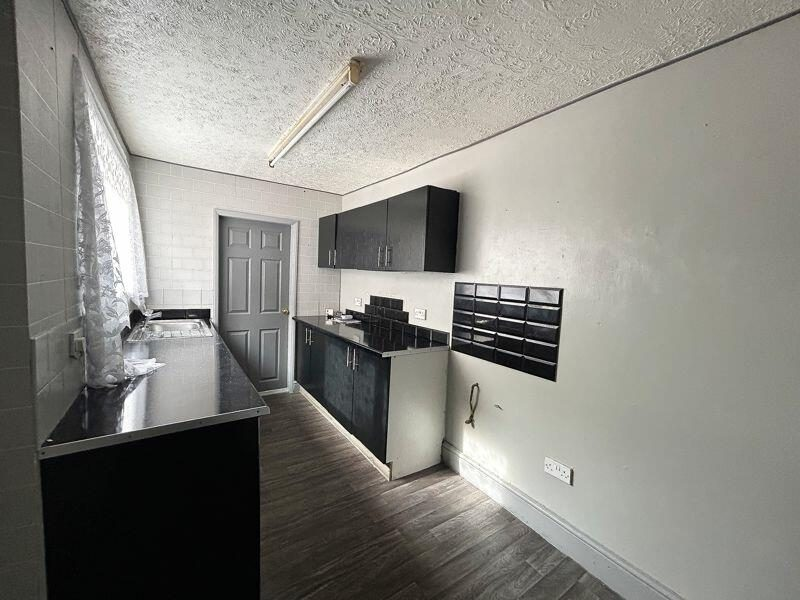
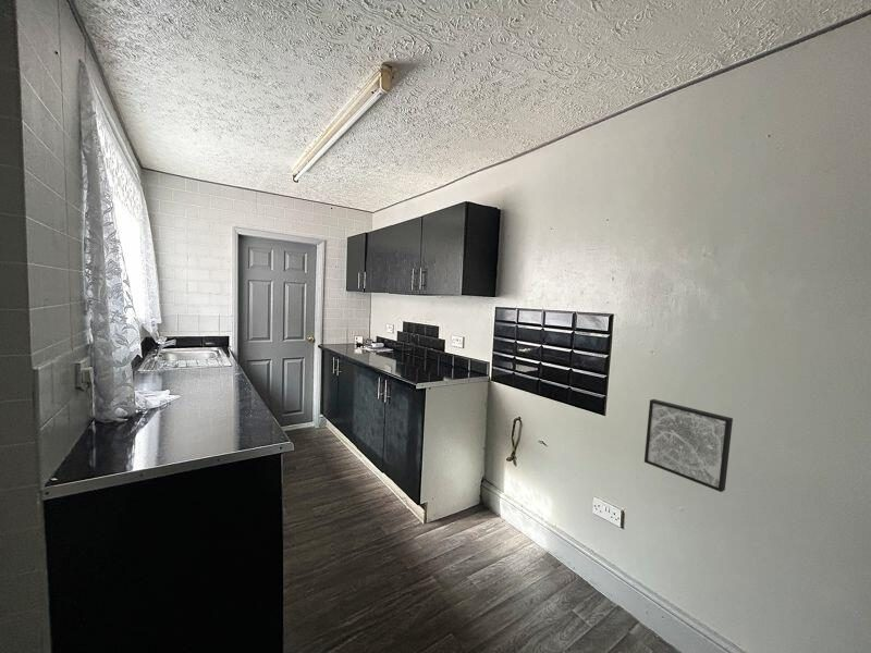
+ wall art (685, 442)
